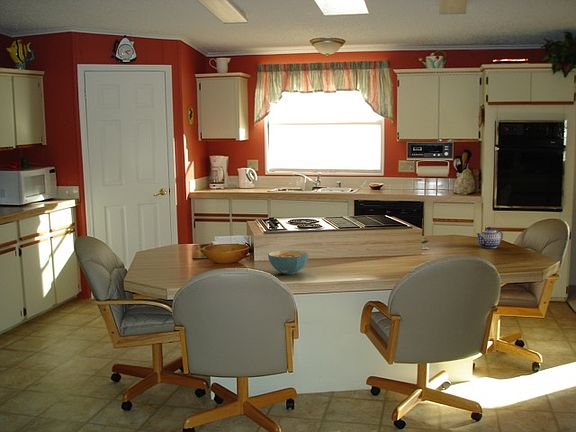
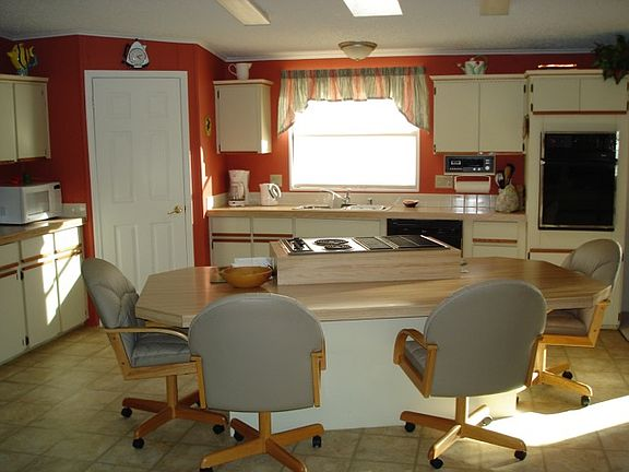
- teapot (489, 237)
- cereal bowl (288, 263)
